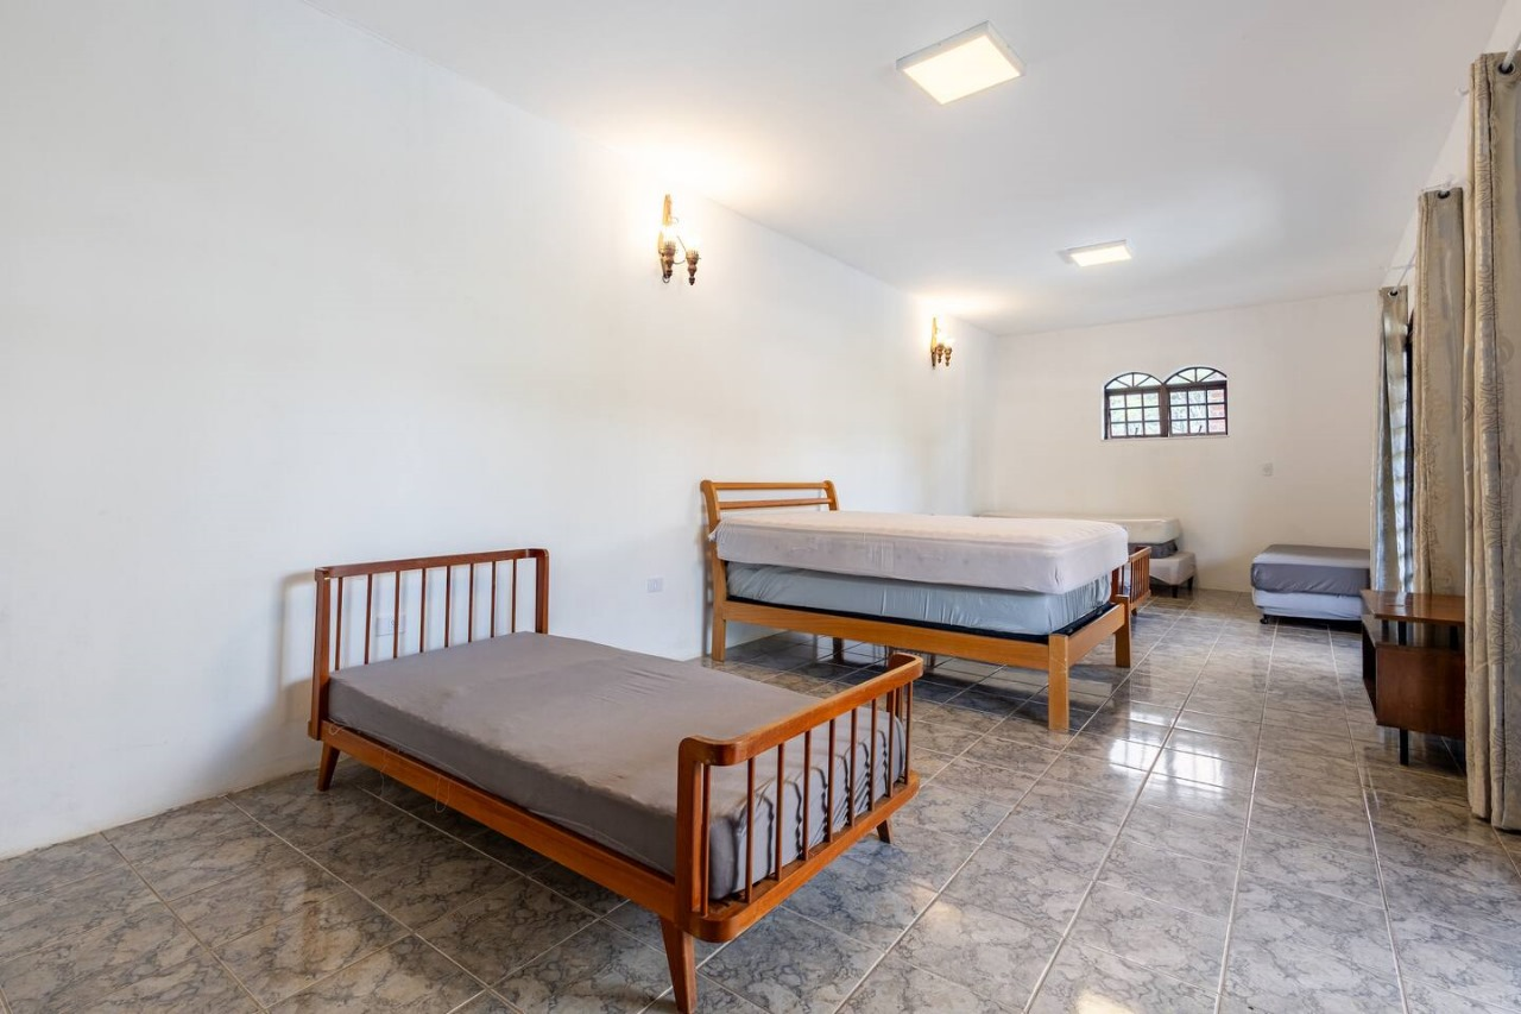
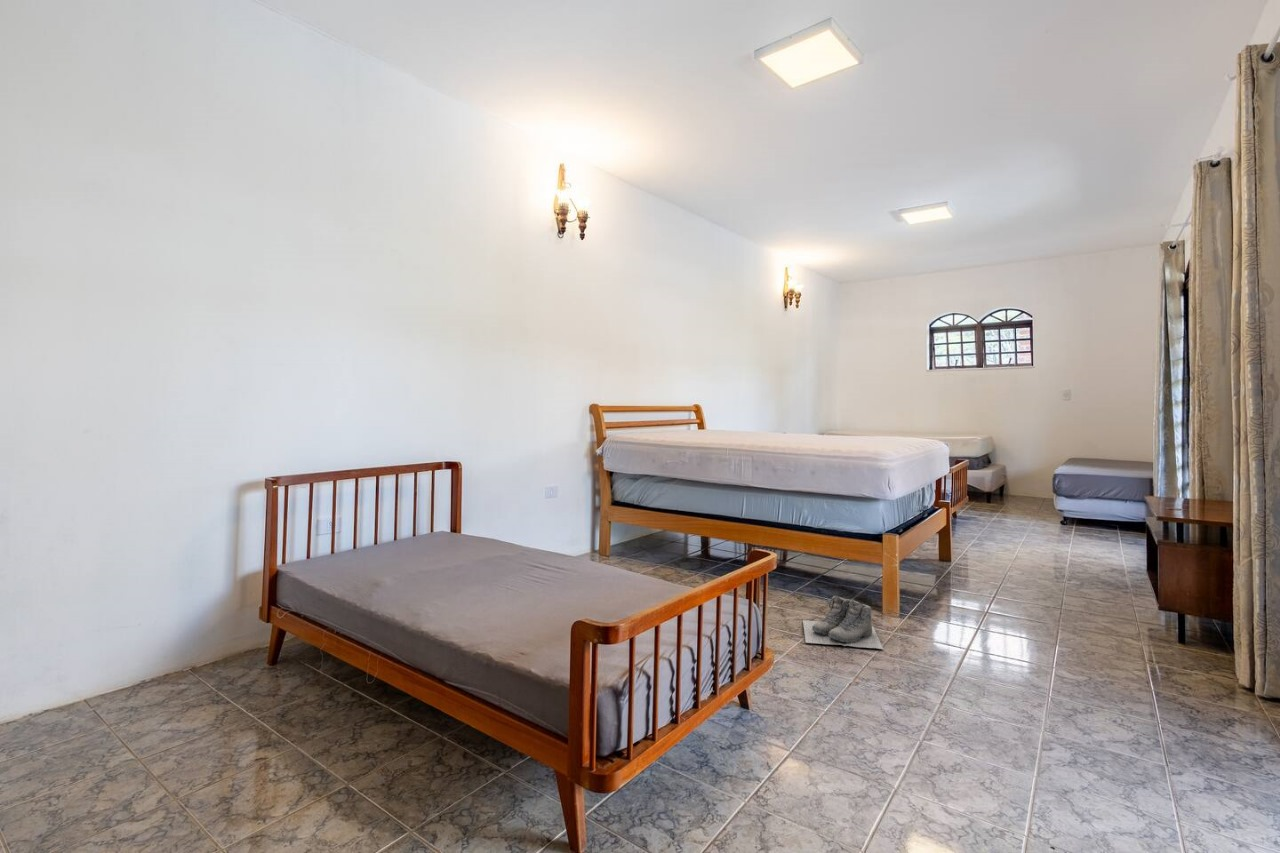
+ boots (840, 616)
